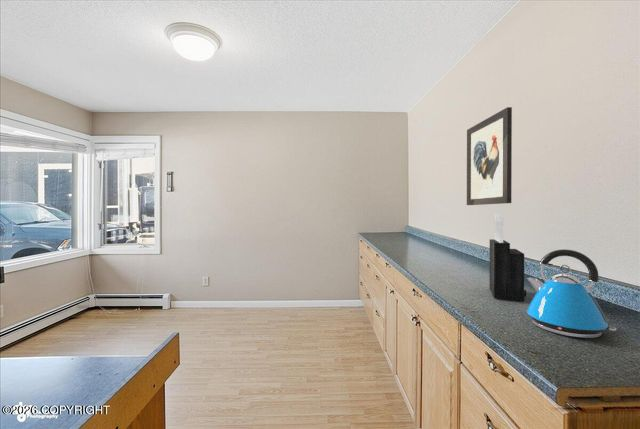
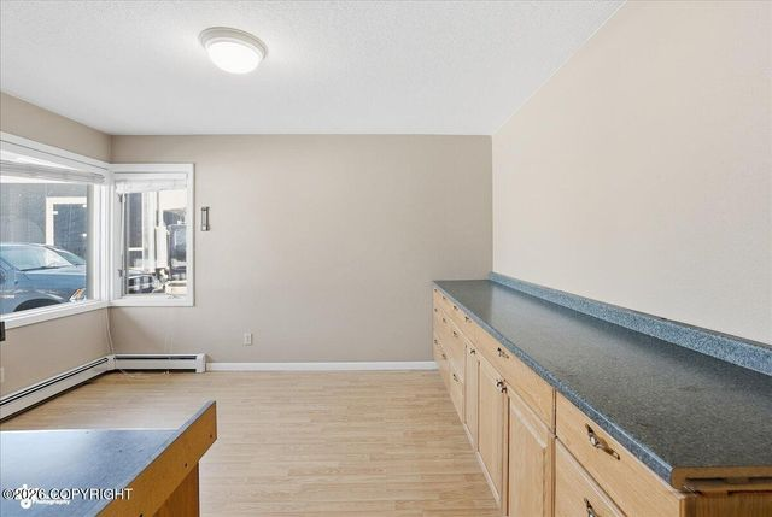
- knife block (508, 254)
- kettle (567, 288)
- wall art (486, 162)
